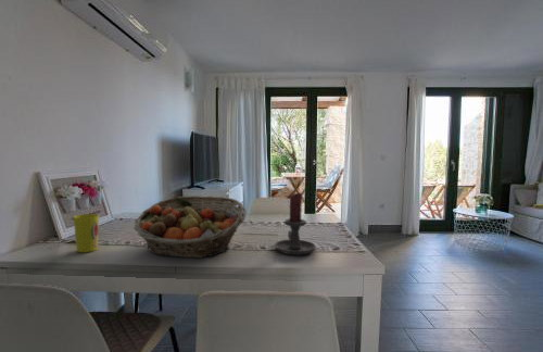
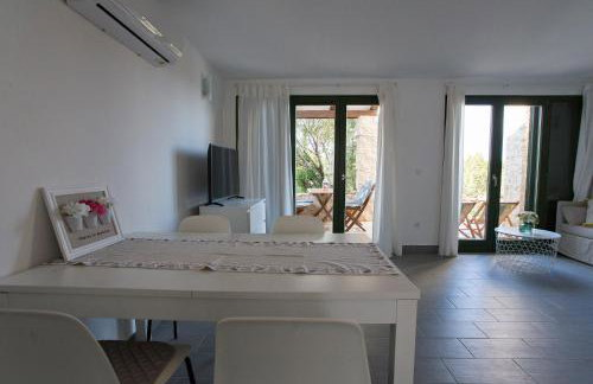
- fruit basket (191, 224)
- candle holder (293, 219)
- cup (87, 232)
